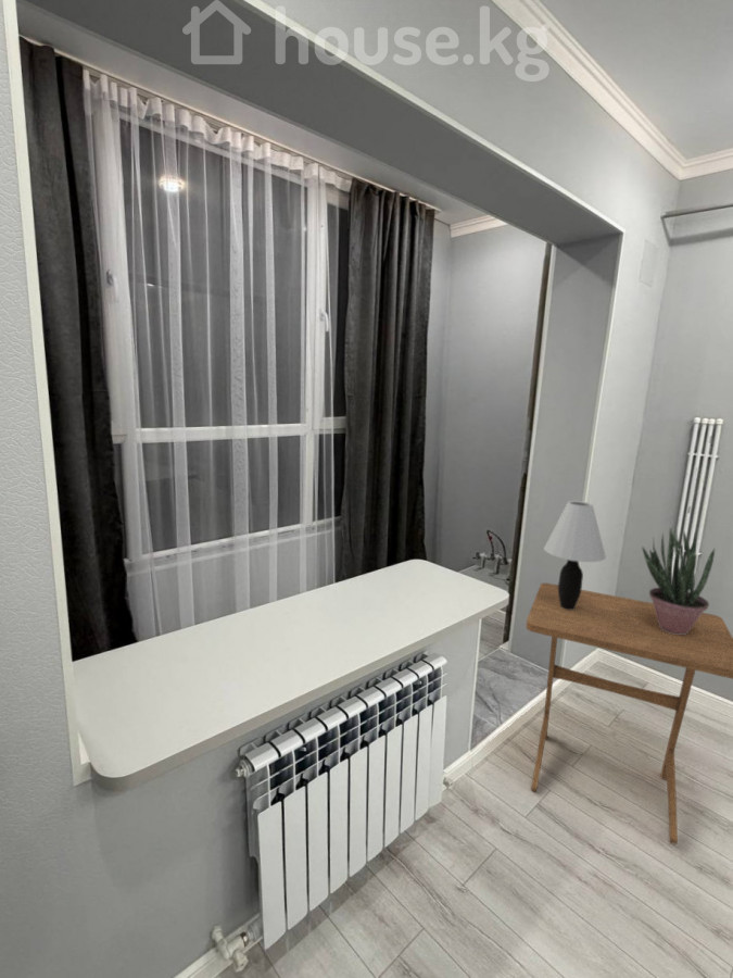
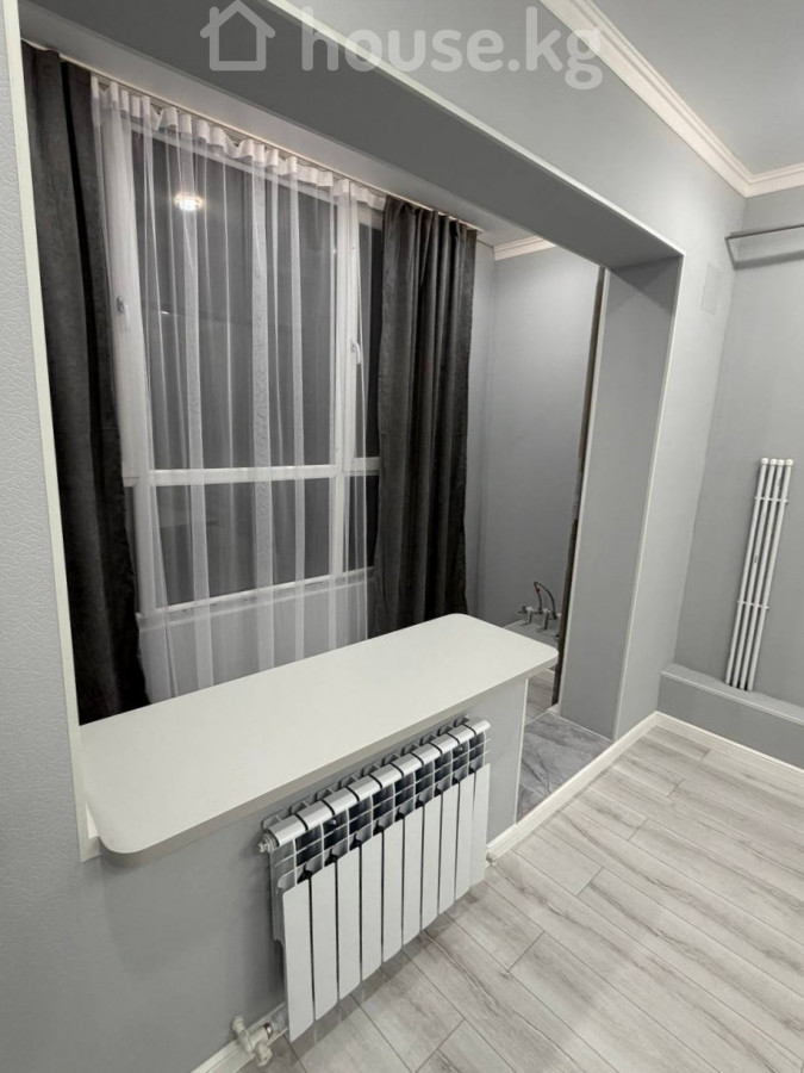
- potted plant (674, 579)
- side table (618, 693)
- table lamp (573, 555)
